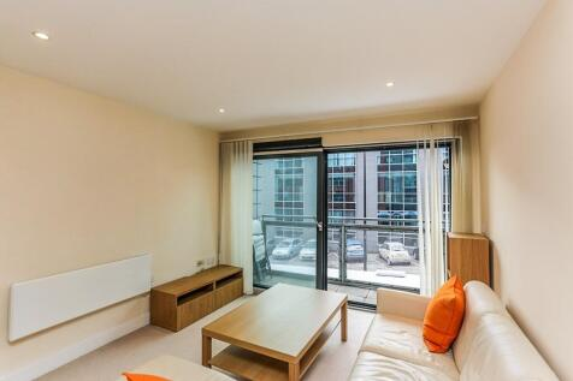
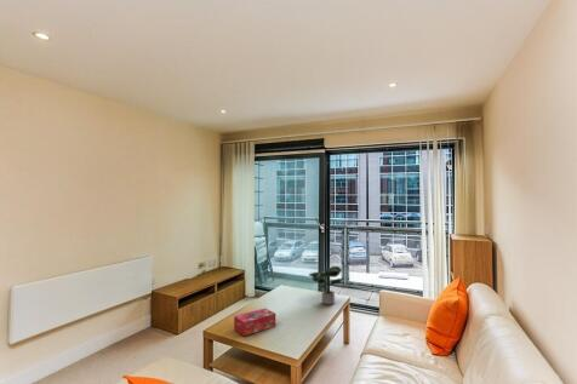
+ potted plant (326, 285)
+ tissue box (255, 321)
